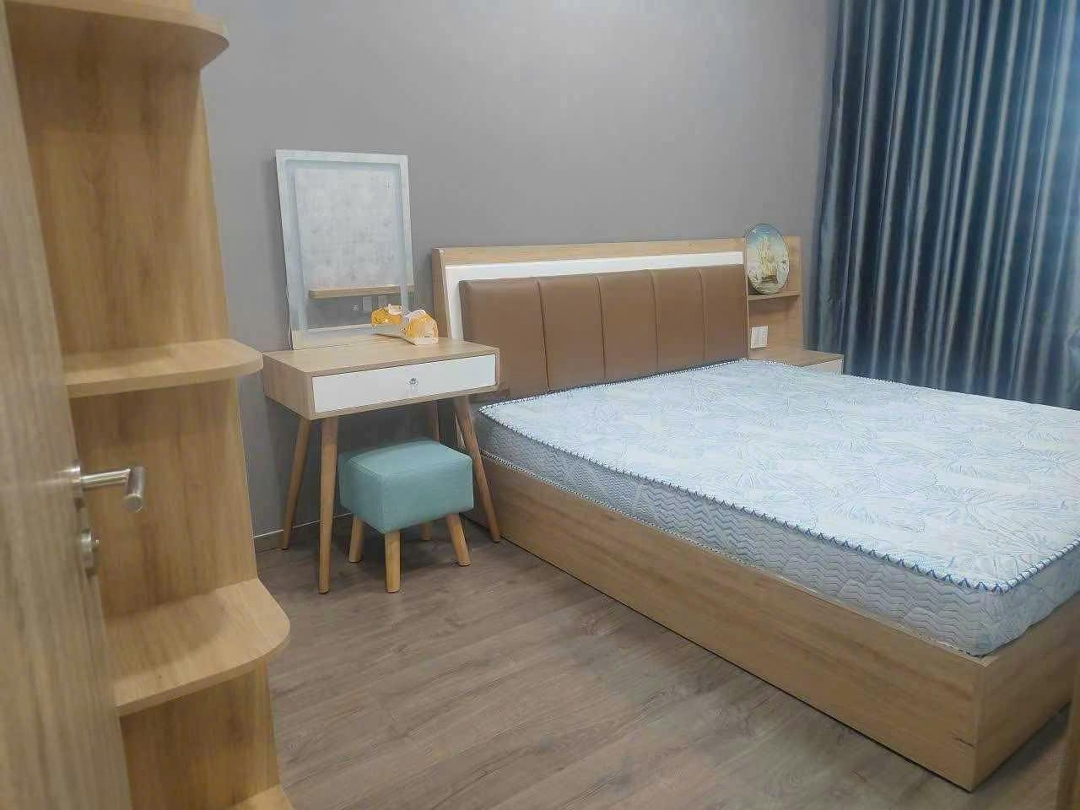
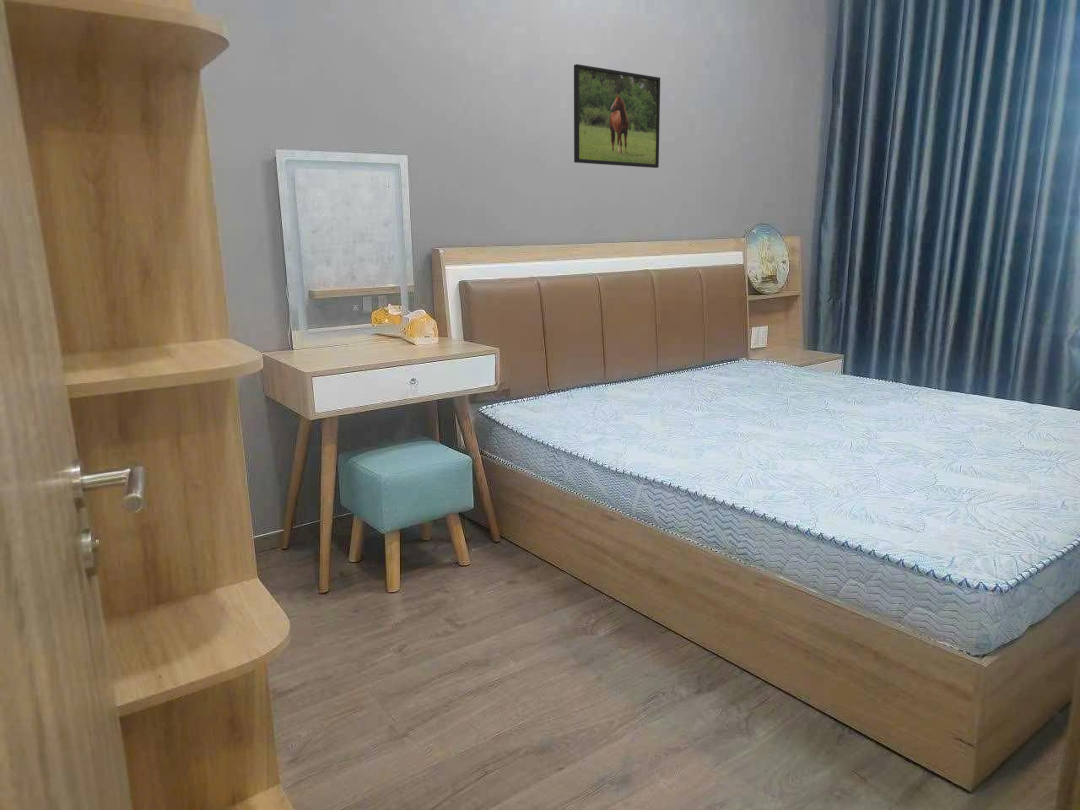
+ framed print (618, 118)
